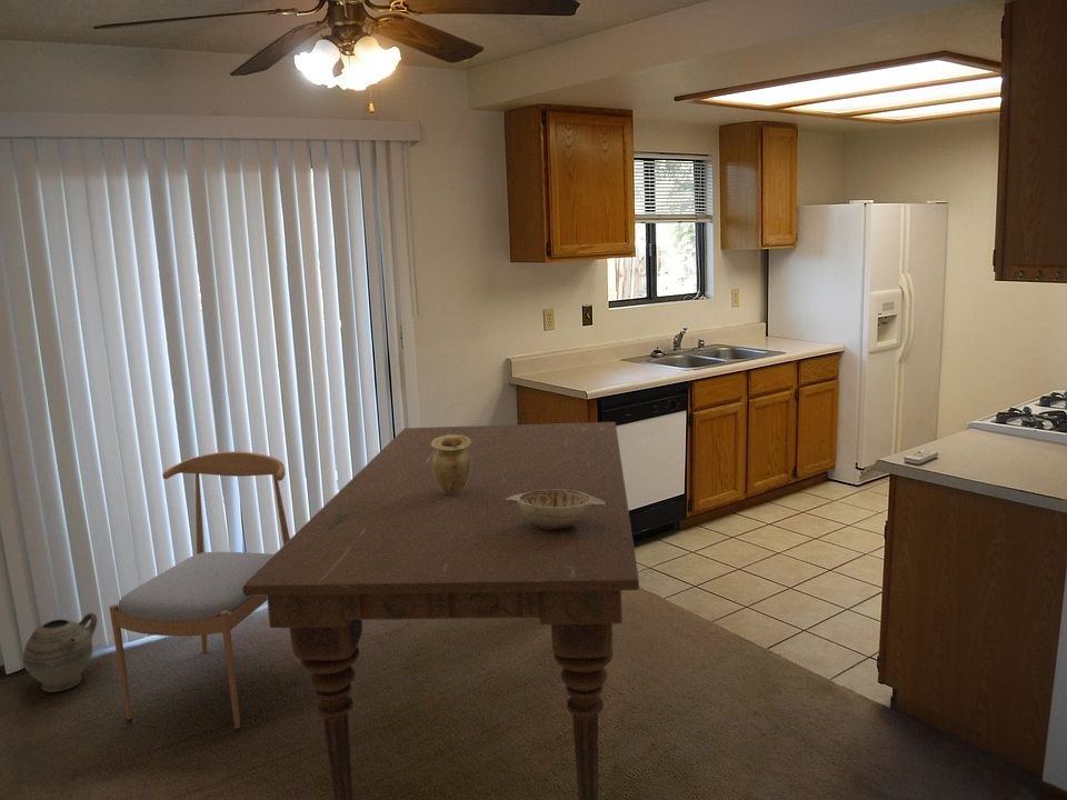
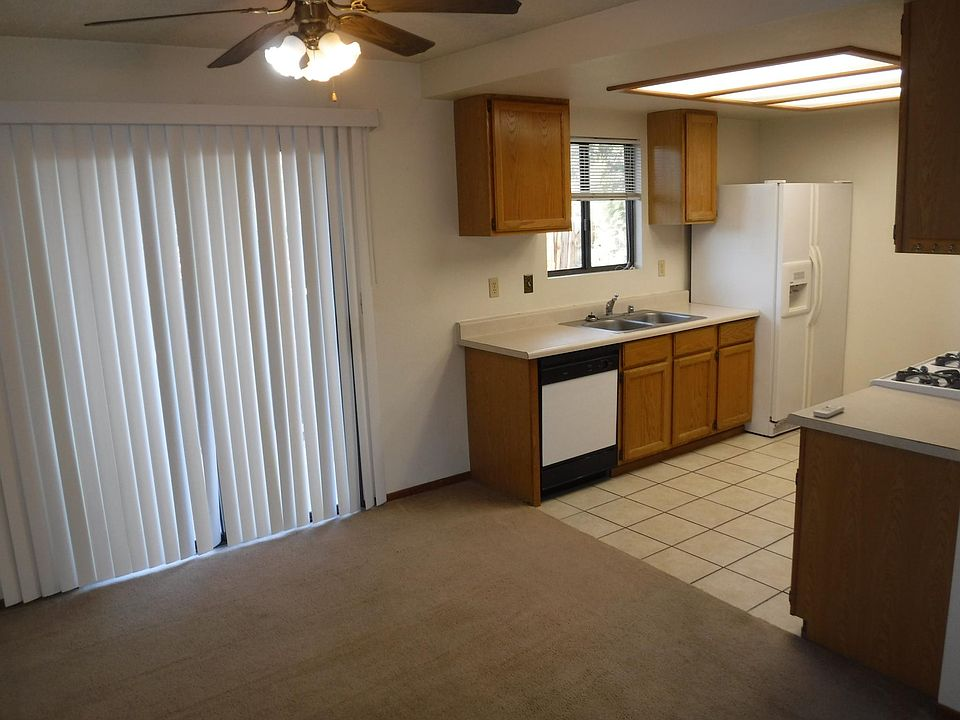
- decorative bowl (555, 510)
- dining chair (208, 581)
- ceramic jug (63, 654)
- dining table (490, 591)
- vase (451, 466)
